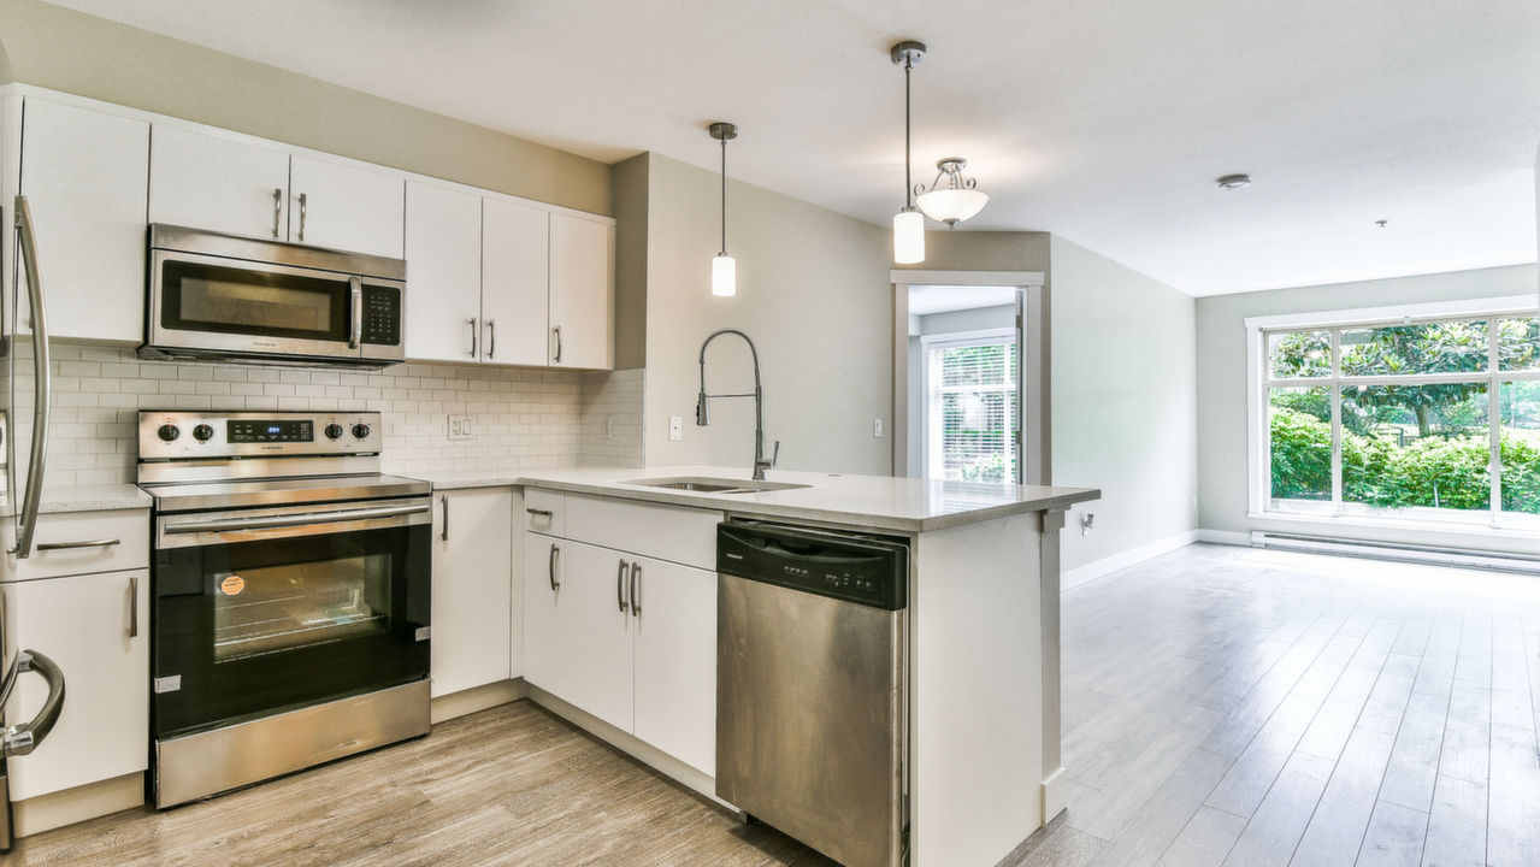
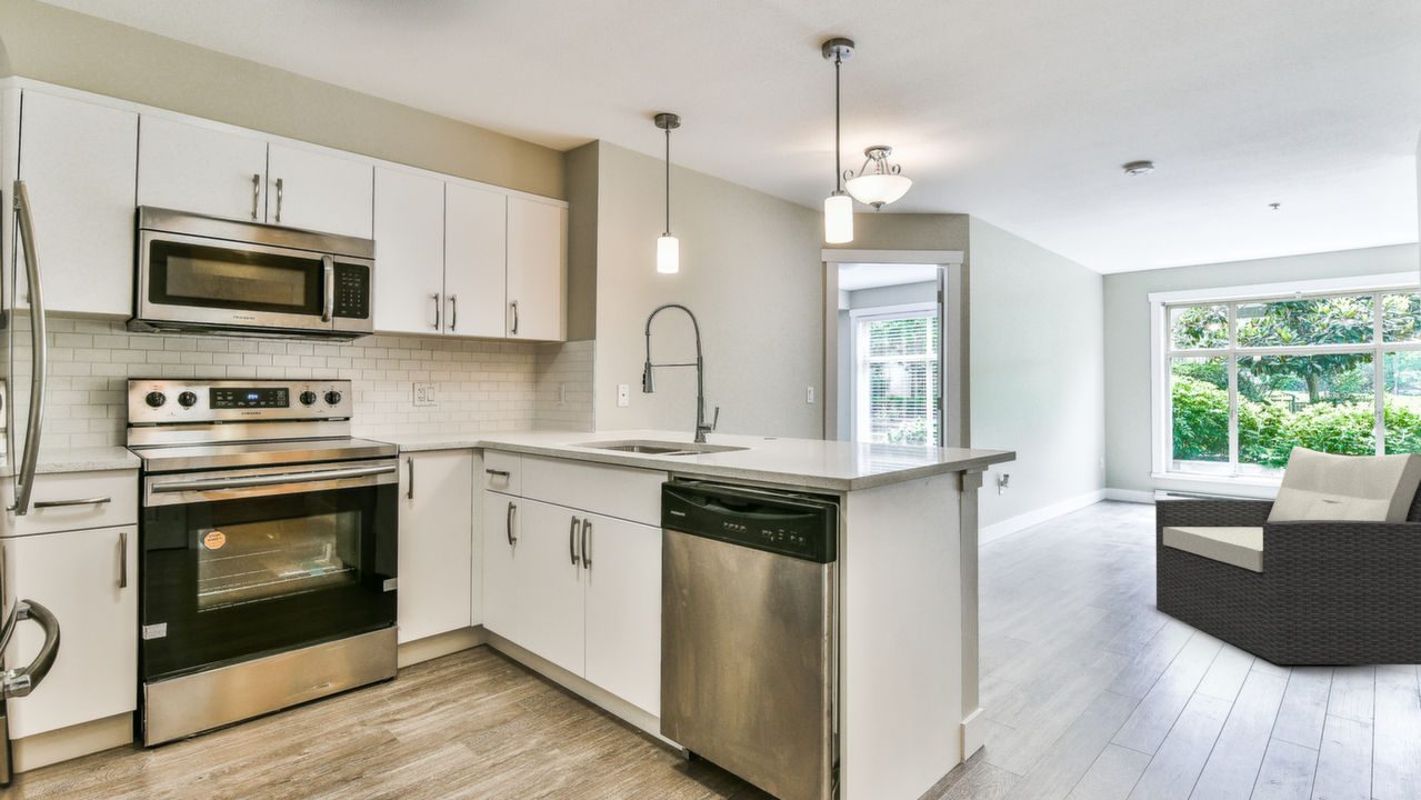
+ armchair (1290, 541)
